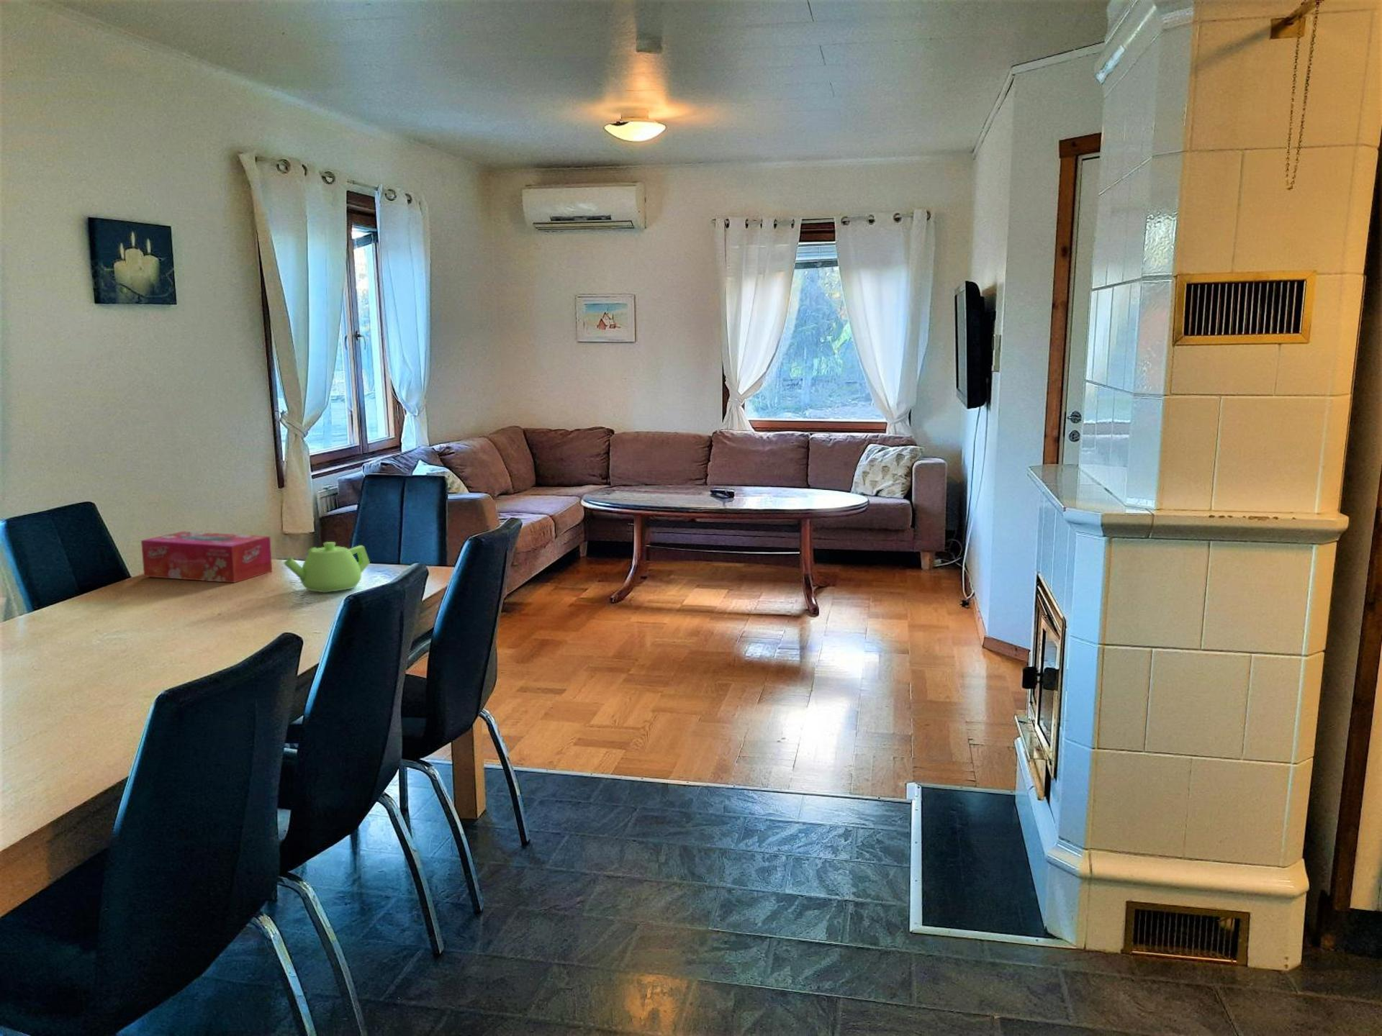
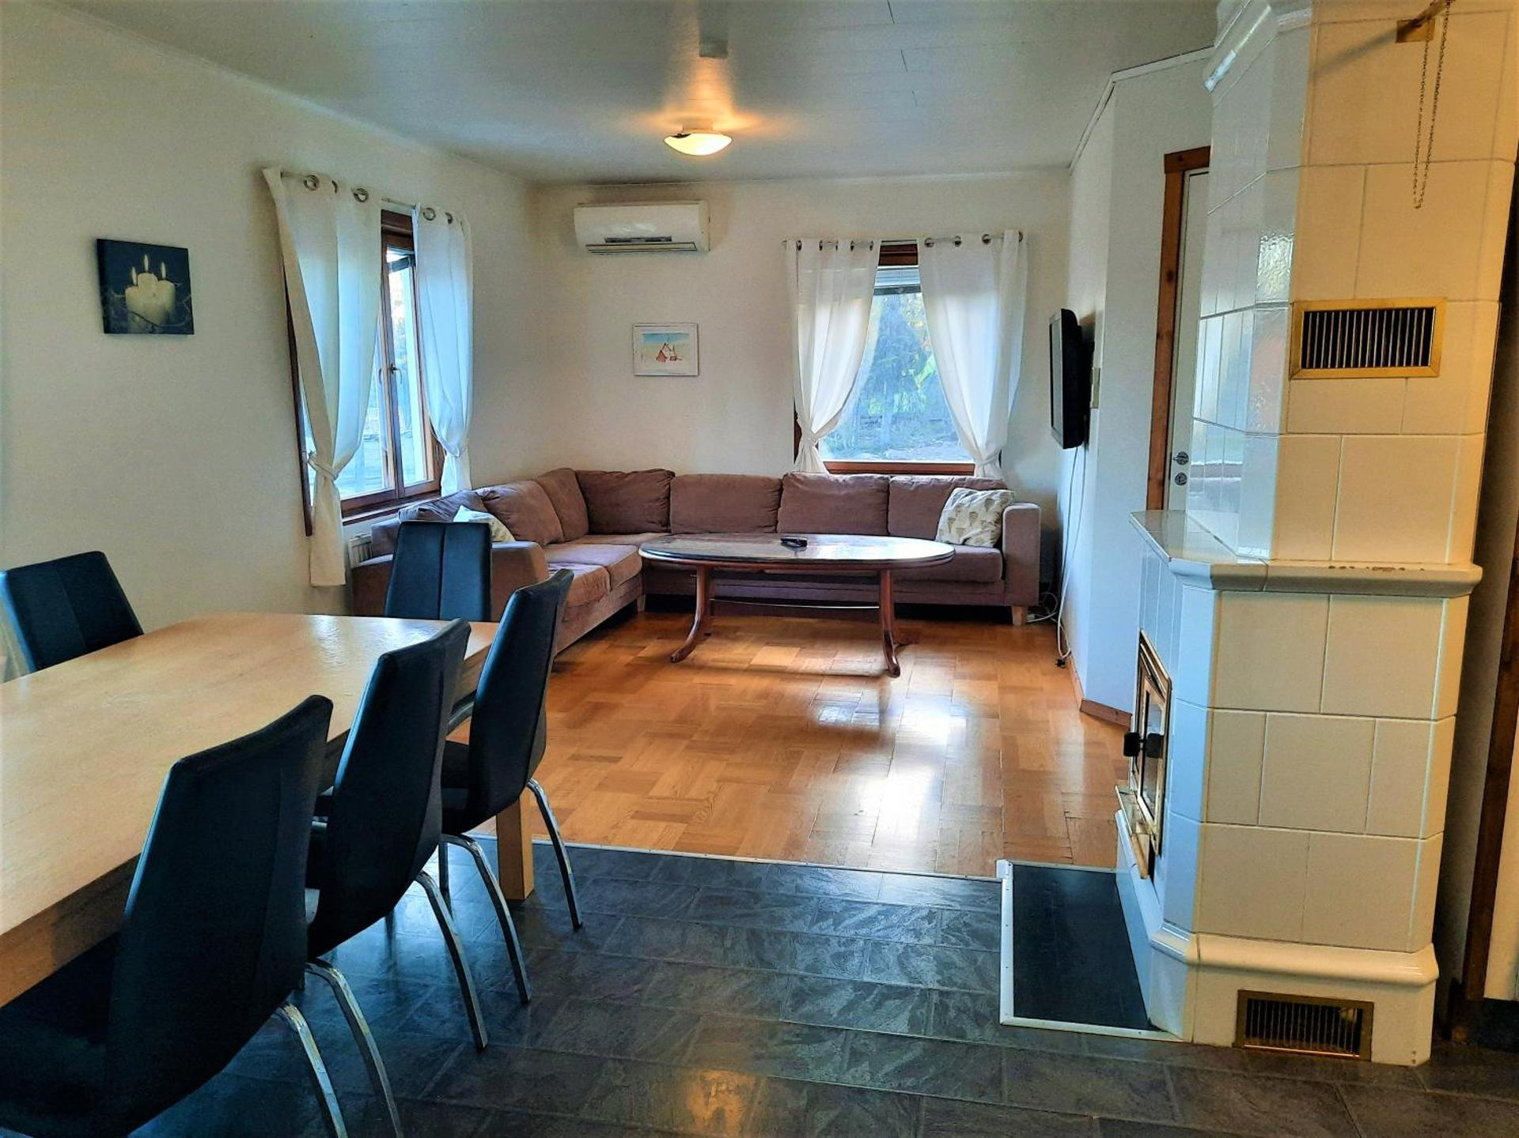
- teapot (324, 564)
- tissue box (207, 556)
